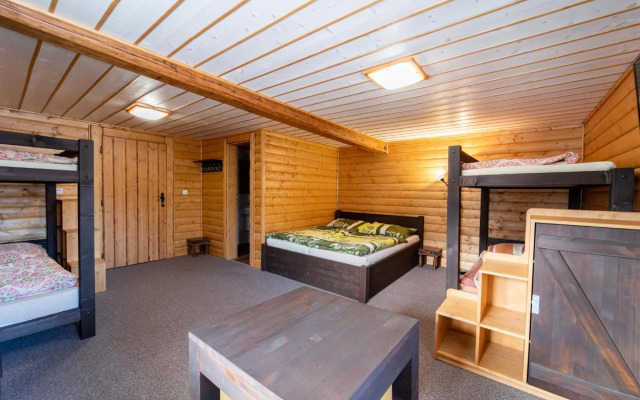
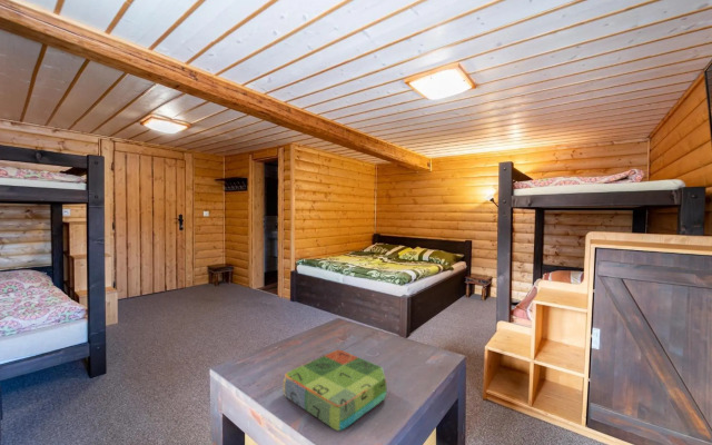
+ board game (338, 383)
